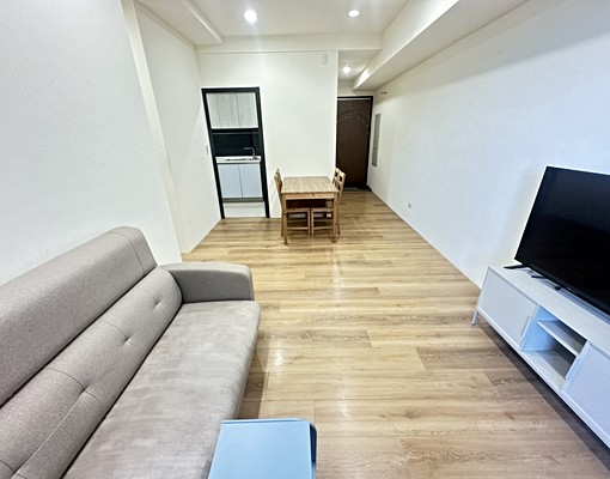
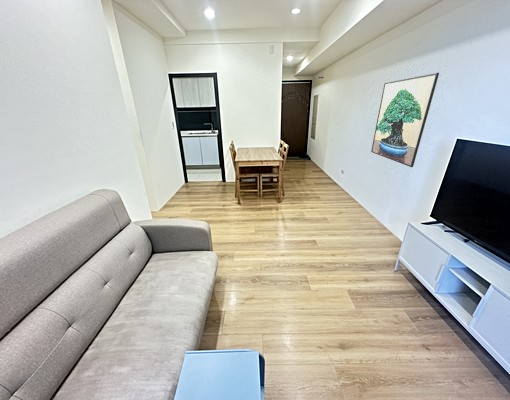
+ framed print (397, 121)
